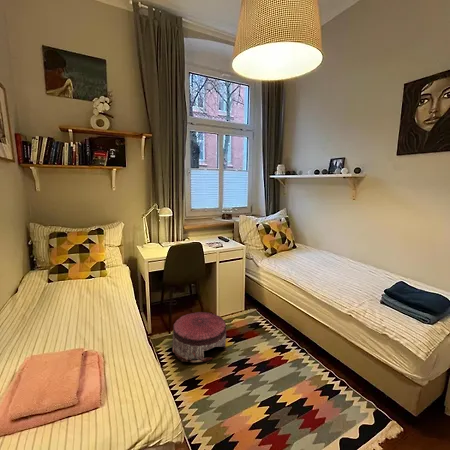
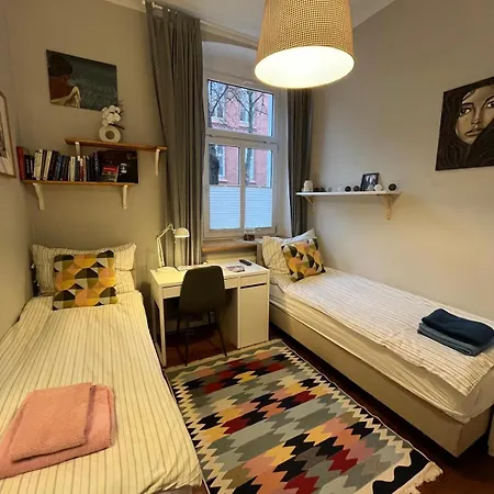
- pouf (199, 334)
